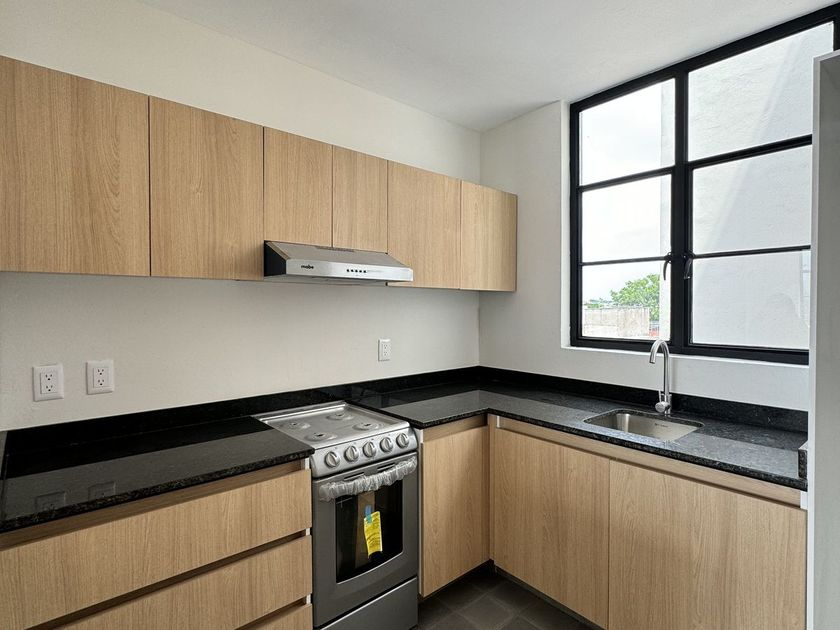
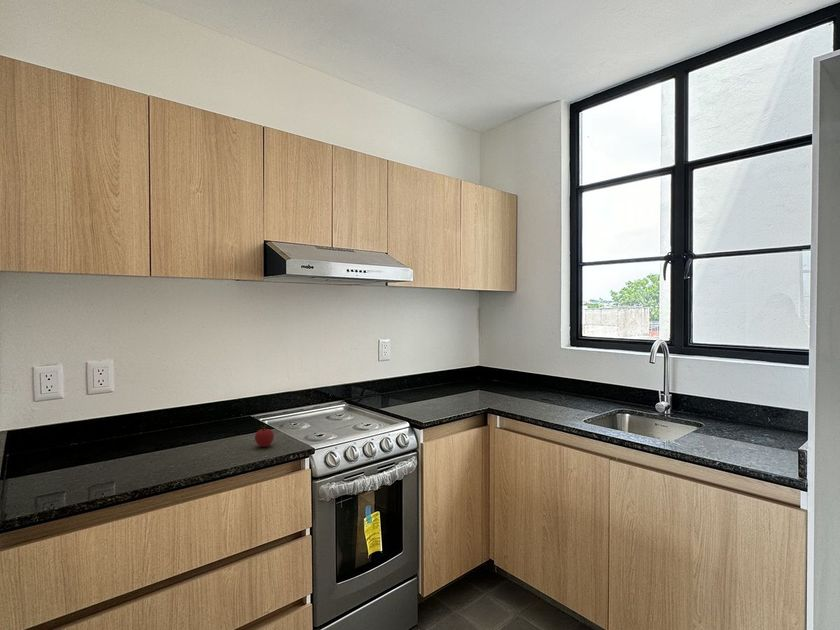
+ apple (264, 435)
